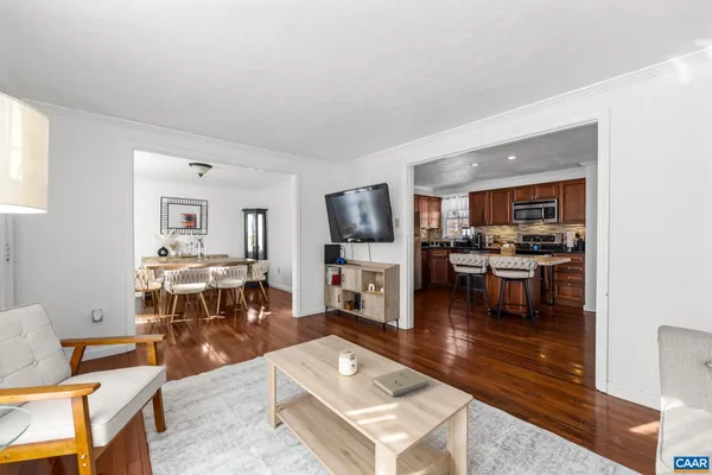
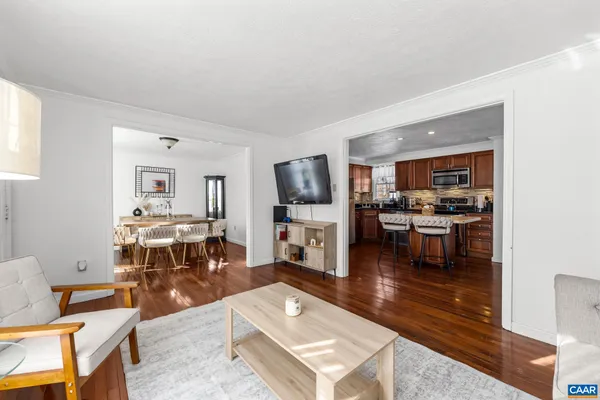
- book (400, 380)
